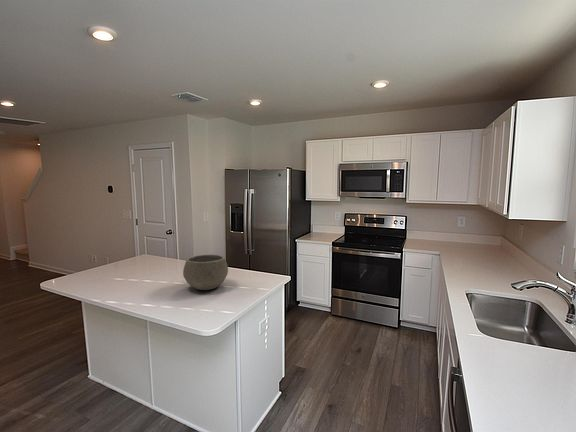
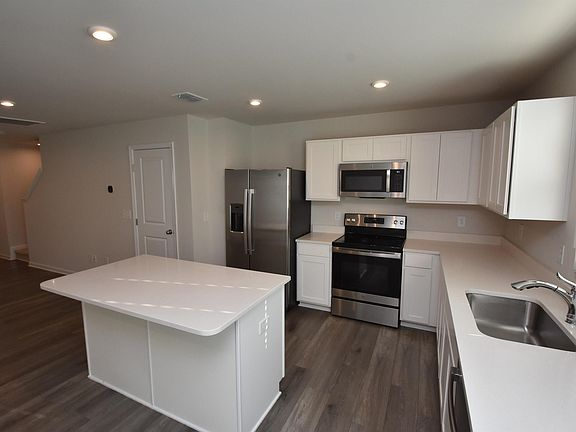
- bowl (206, 272)
